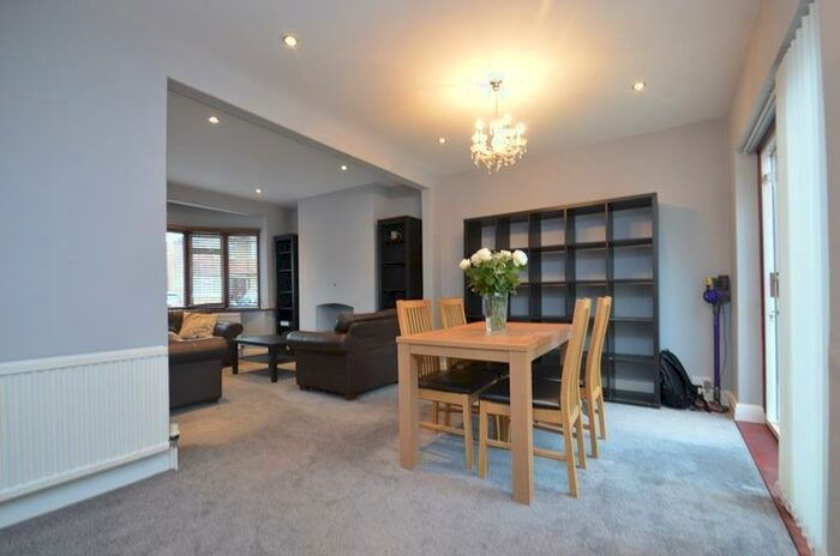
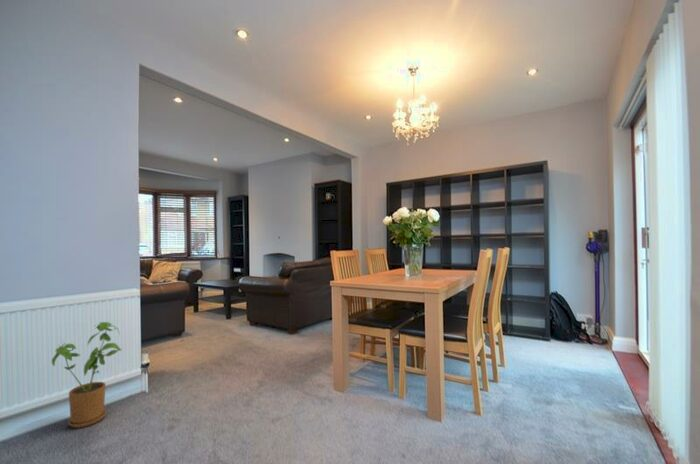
+ house plant (92, 372)
